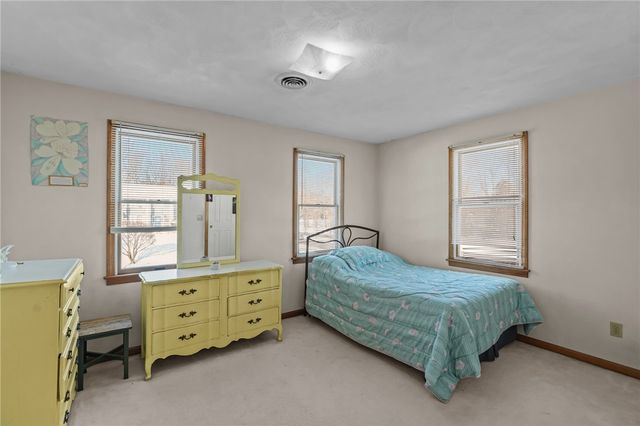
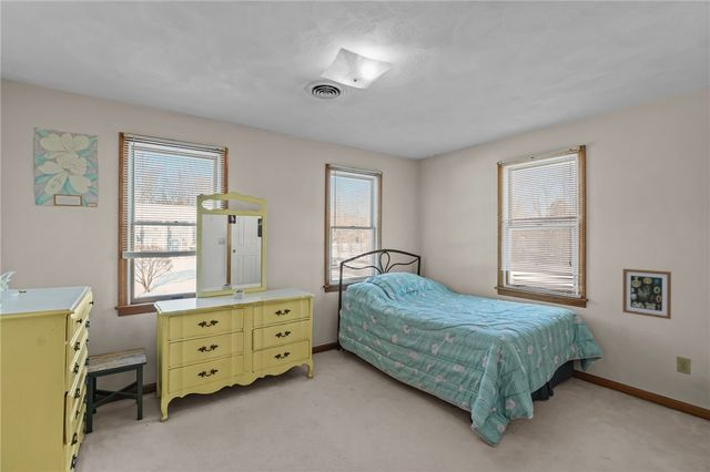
+ wall art (646, 293)
